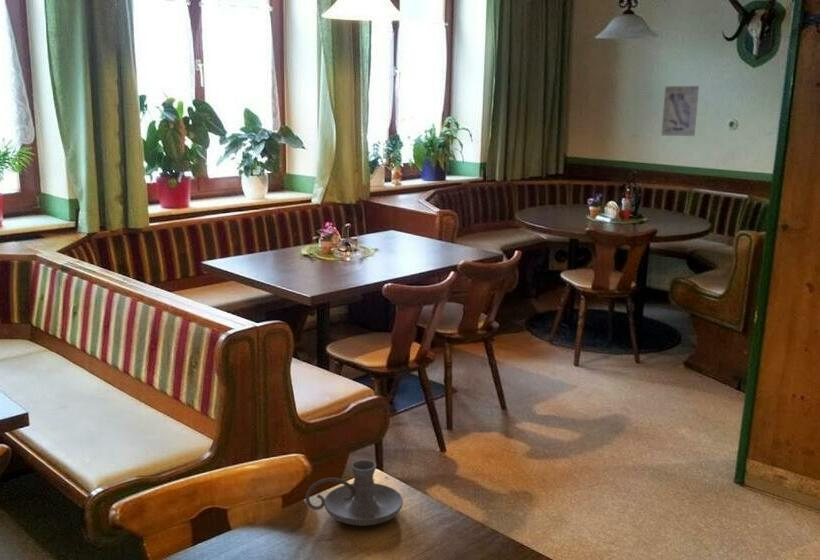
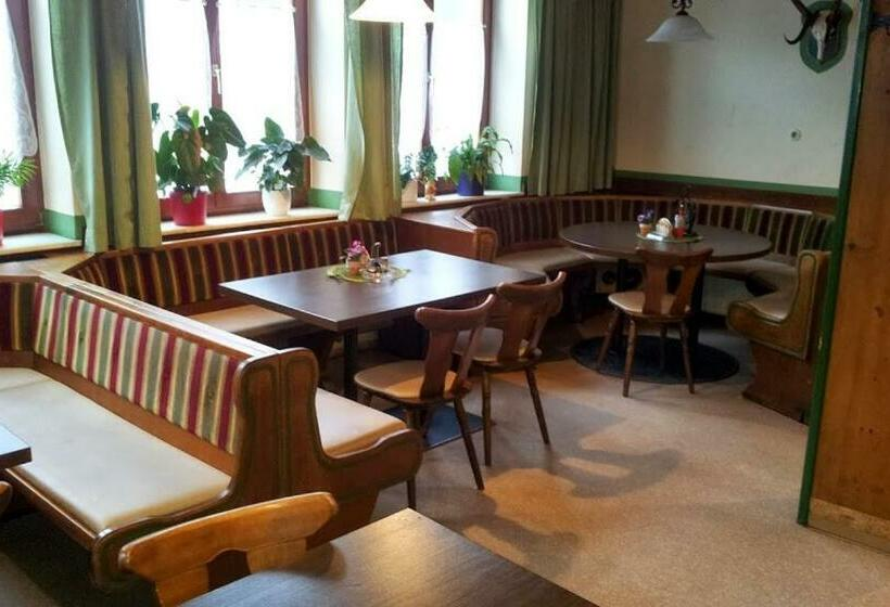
- candle holder (354, 490)
- wall art (679, 111)
